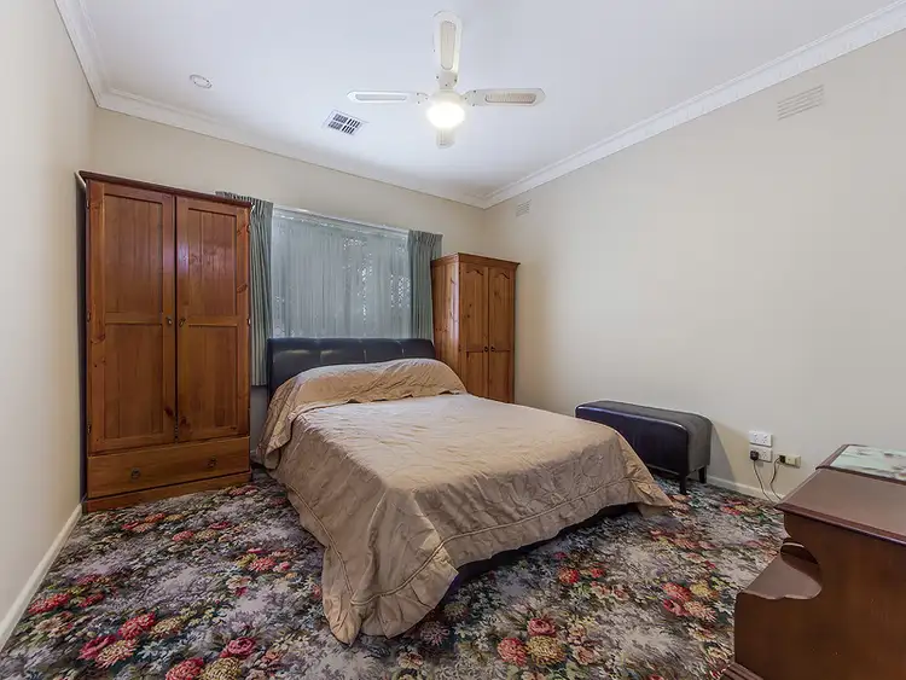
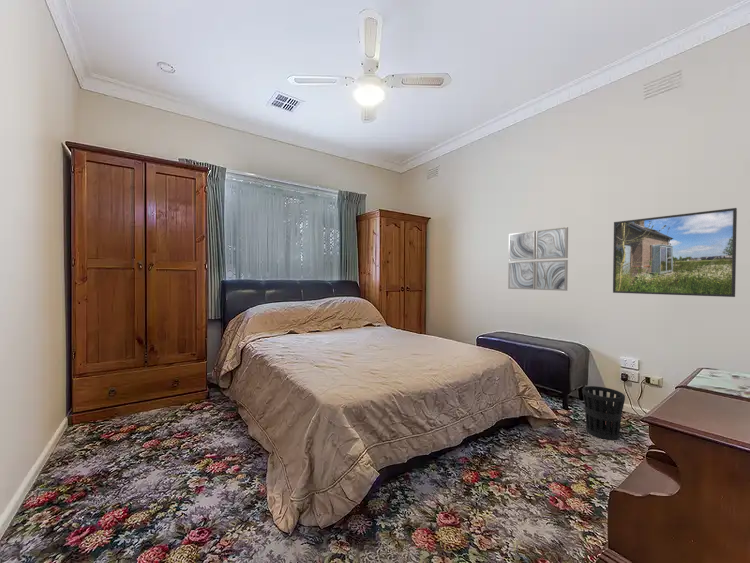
+ wall art (535, 259)
+ wastebasket (602, 412)
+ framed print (667, 255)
